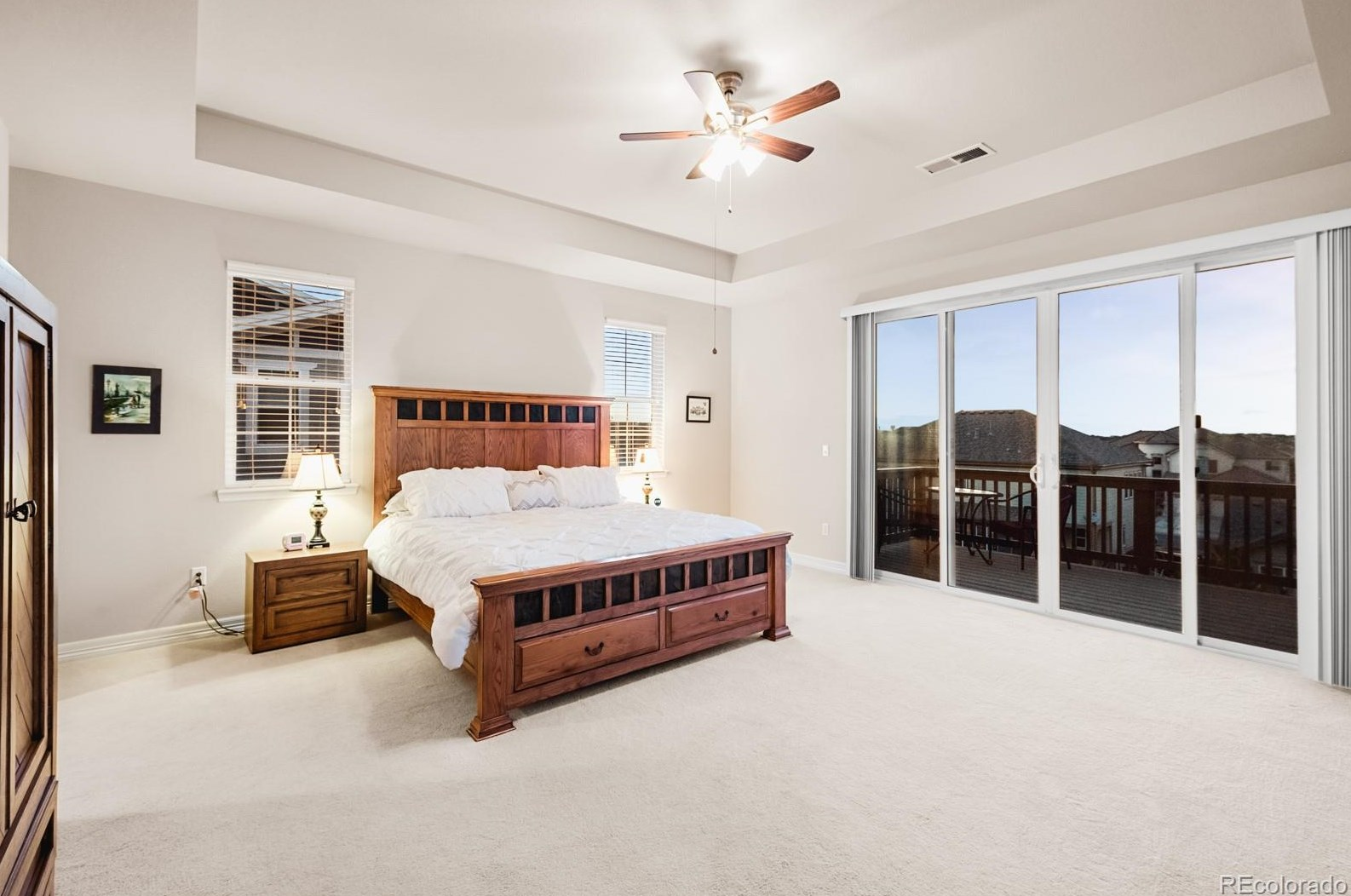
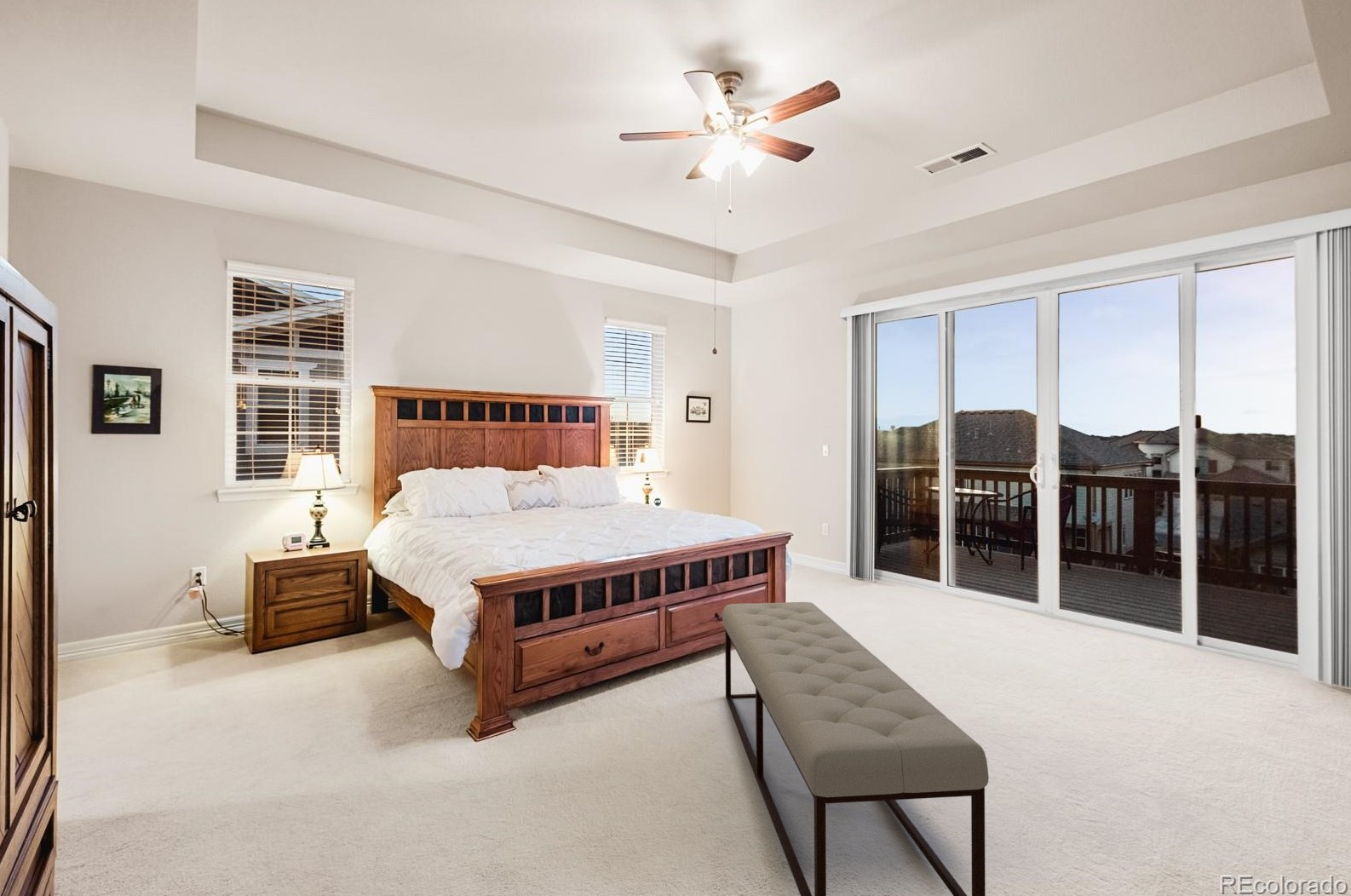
+ bench (814, 714)
